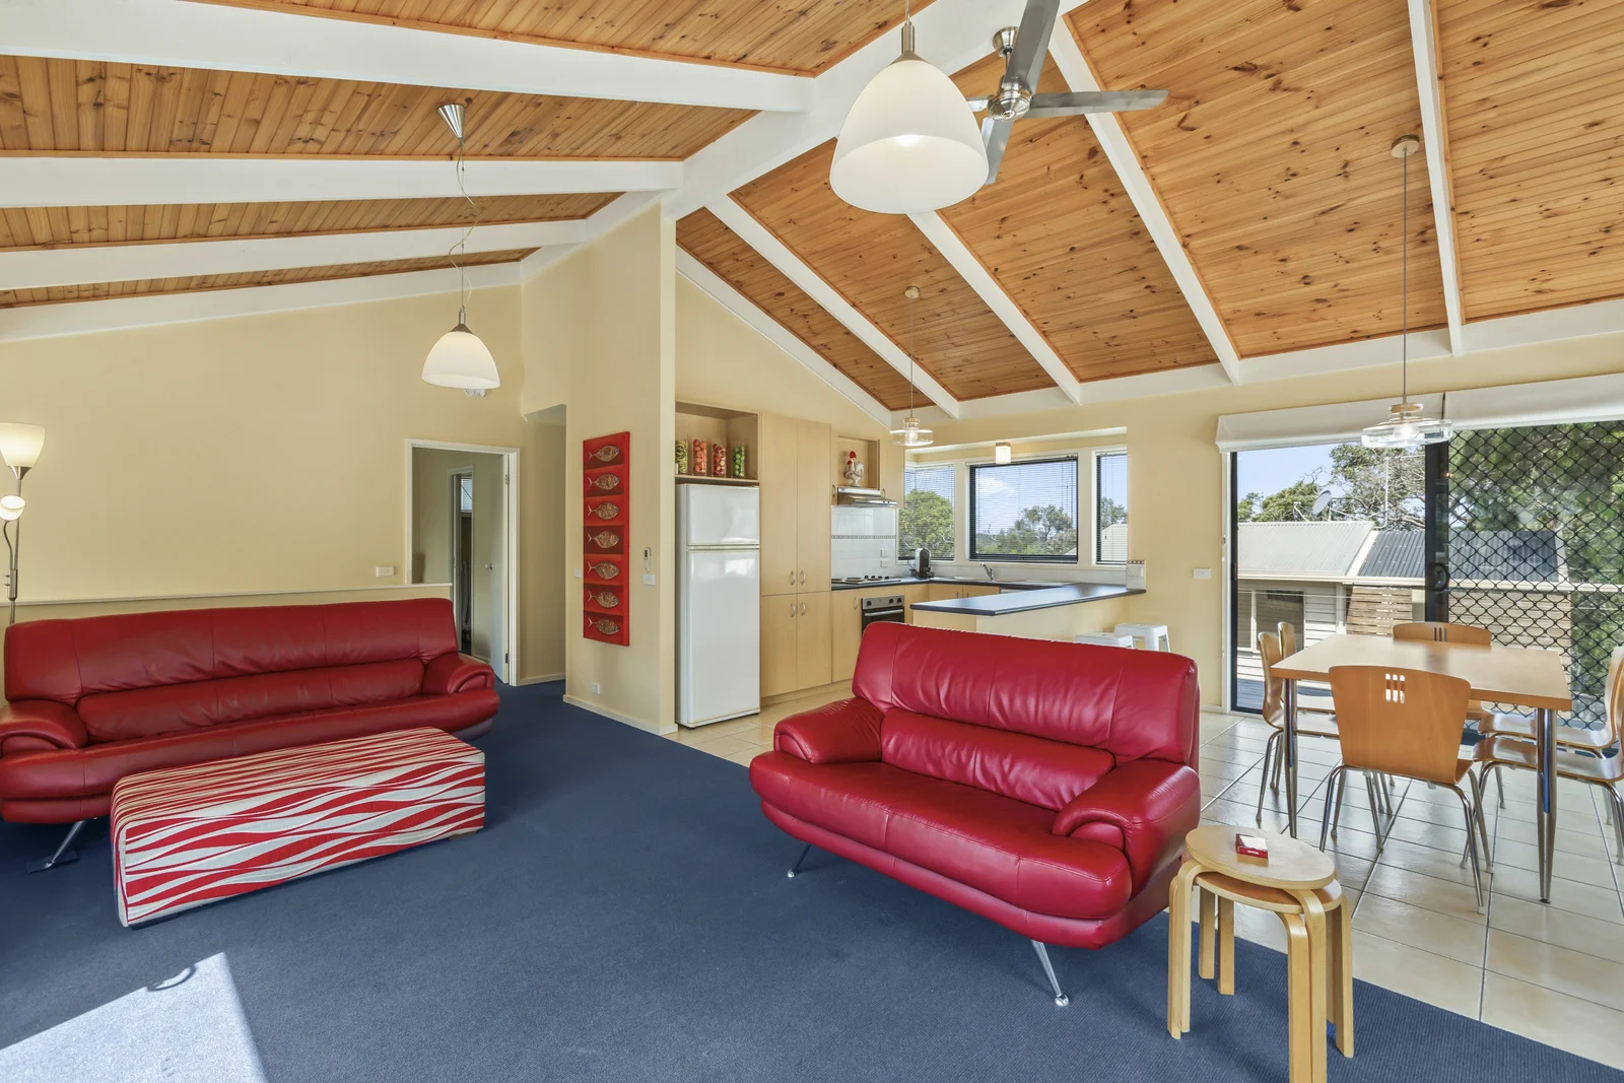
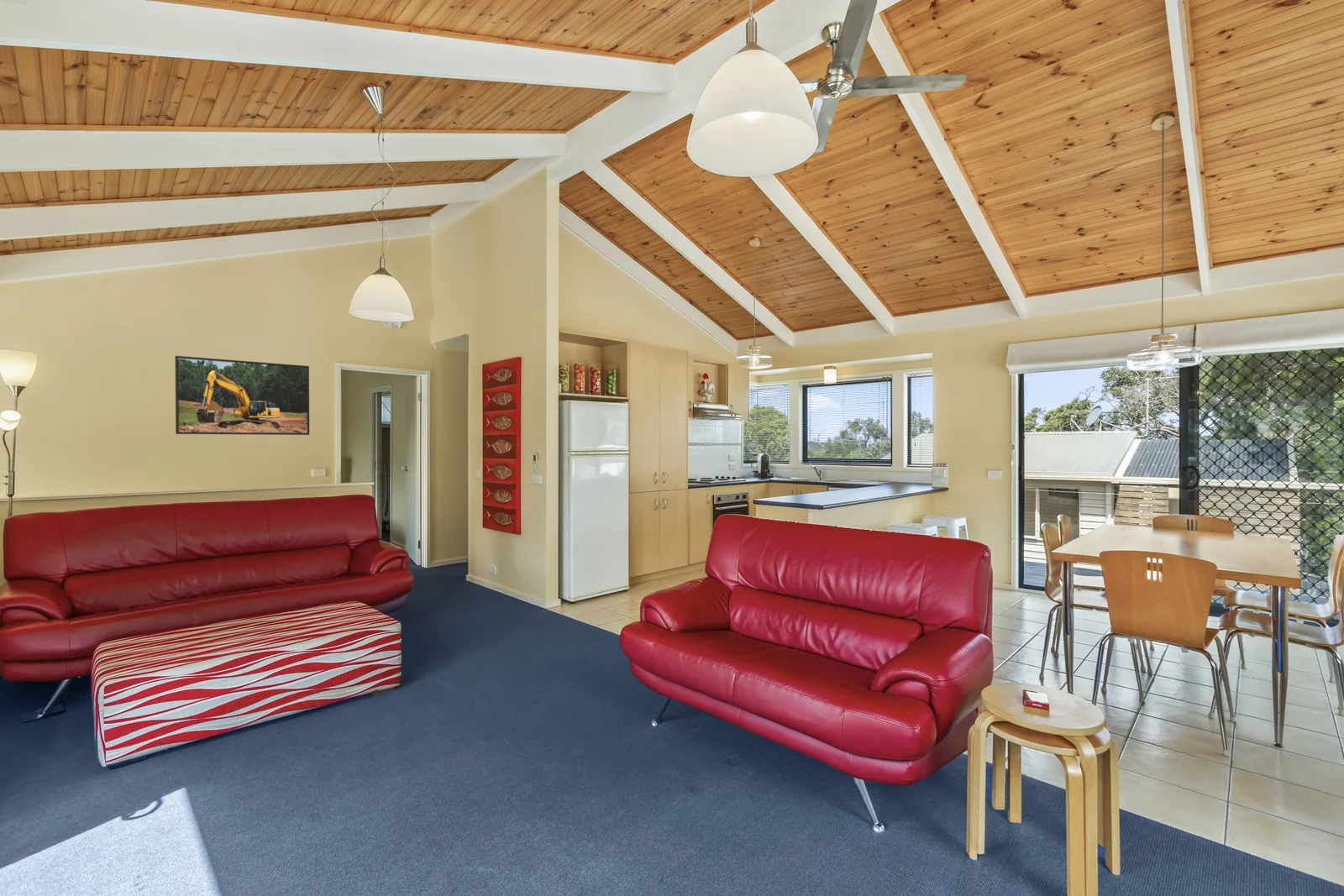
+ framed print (246, 397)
